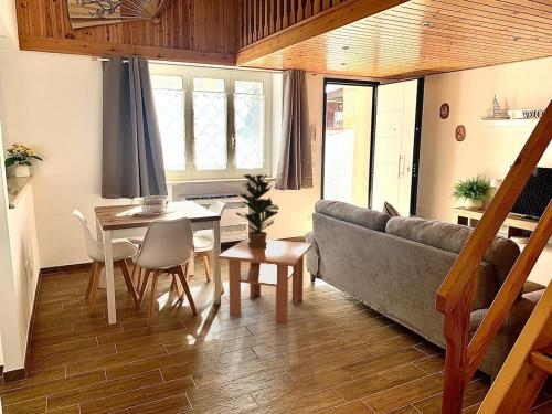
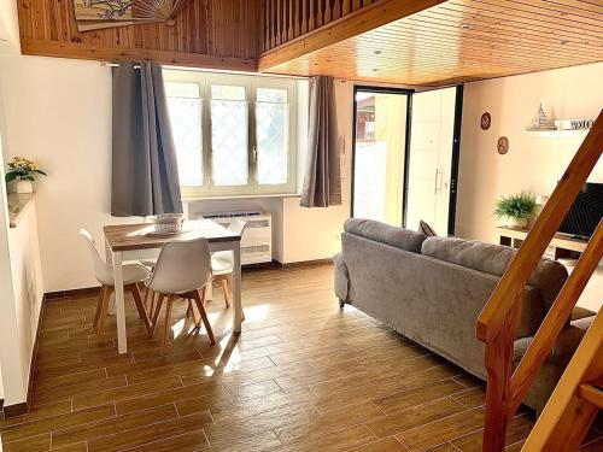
- coffee table (267, 278)
- potted plant (261, 210)
